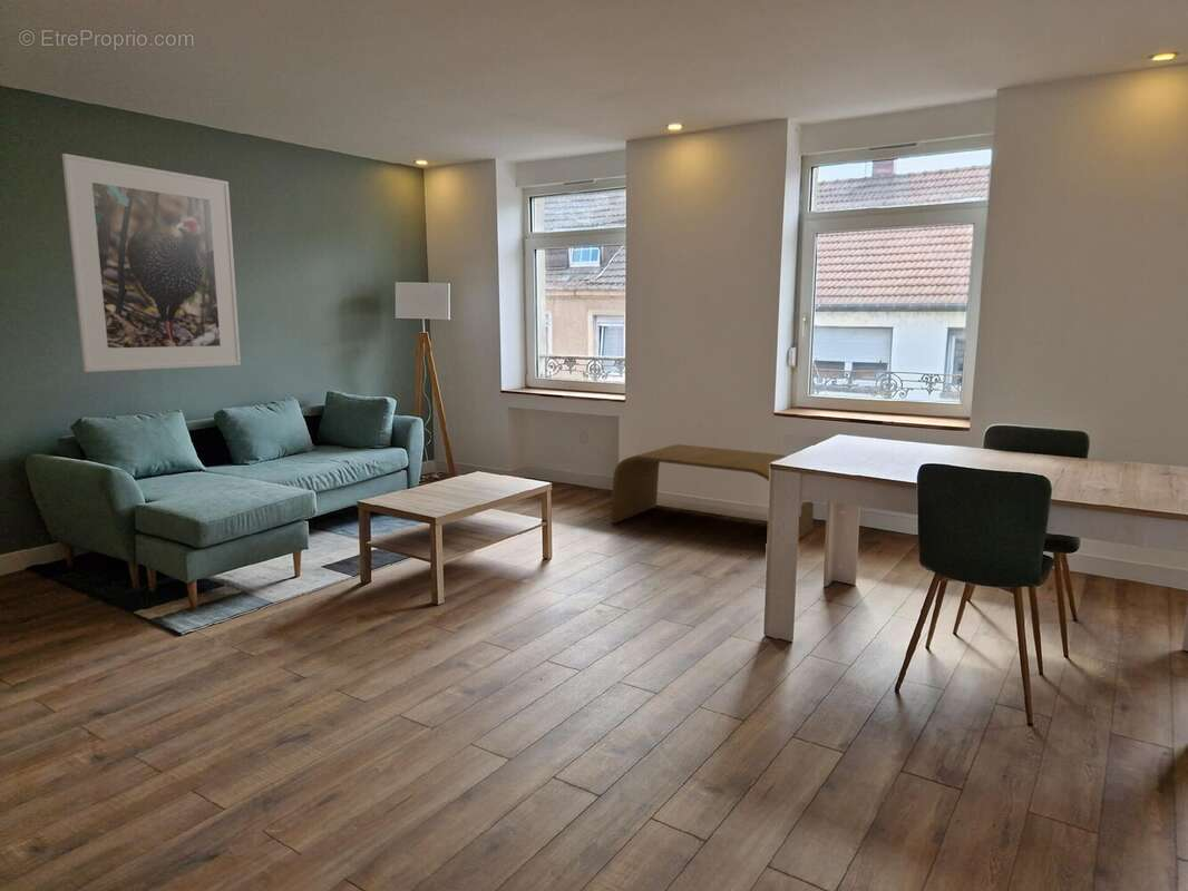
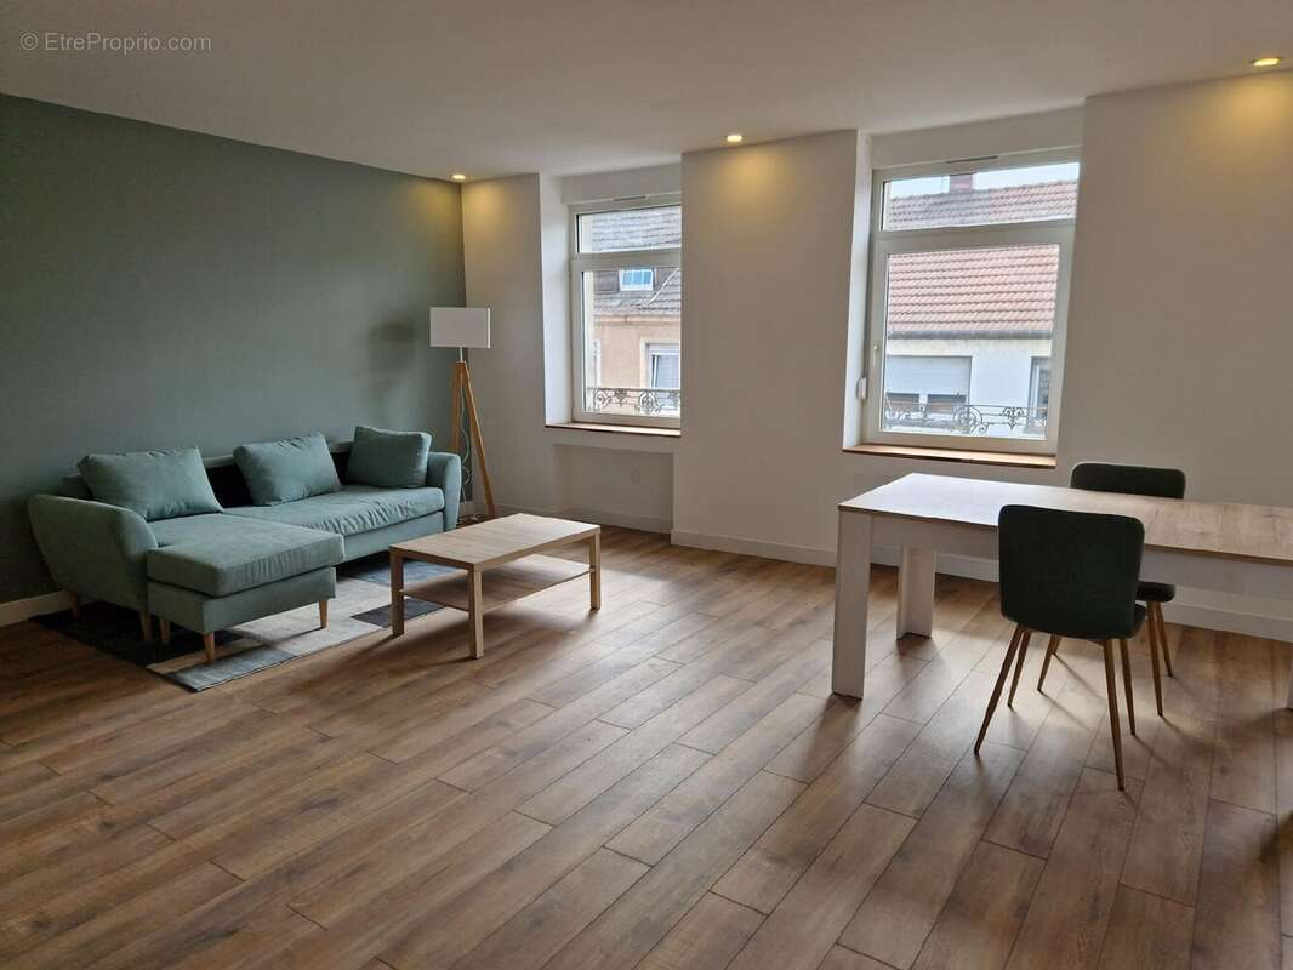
- console table (714, 468)
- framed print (160, 270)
